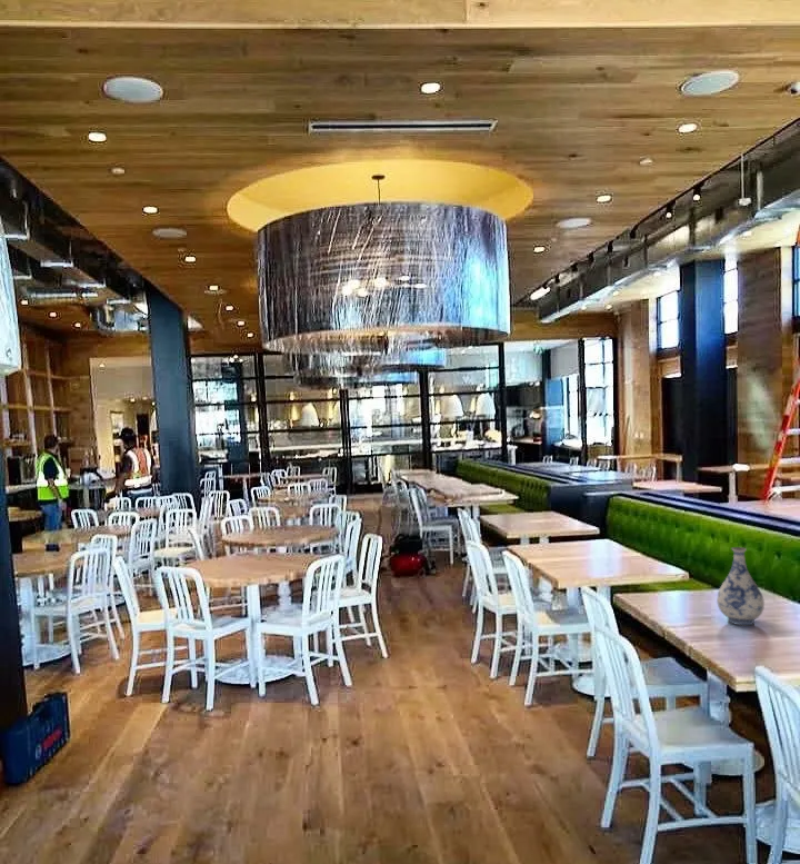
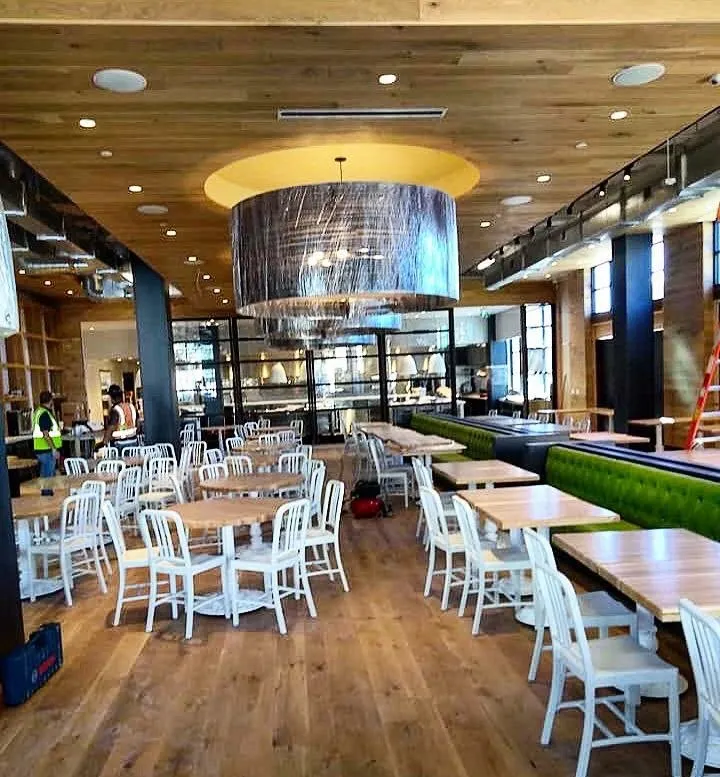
- vase (739, 585)
